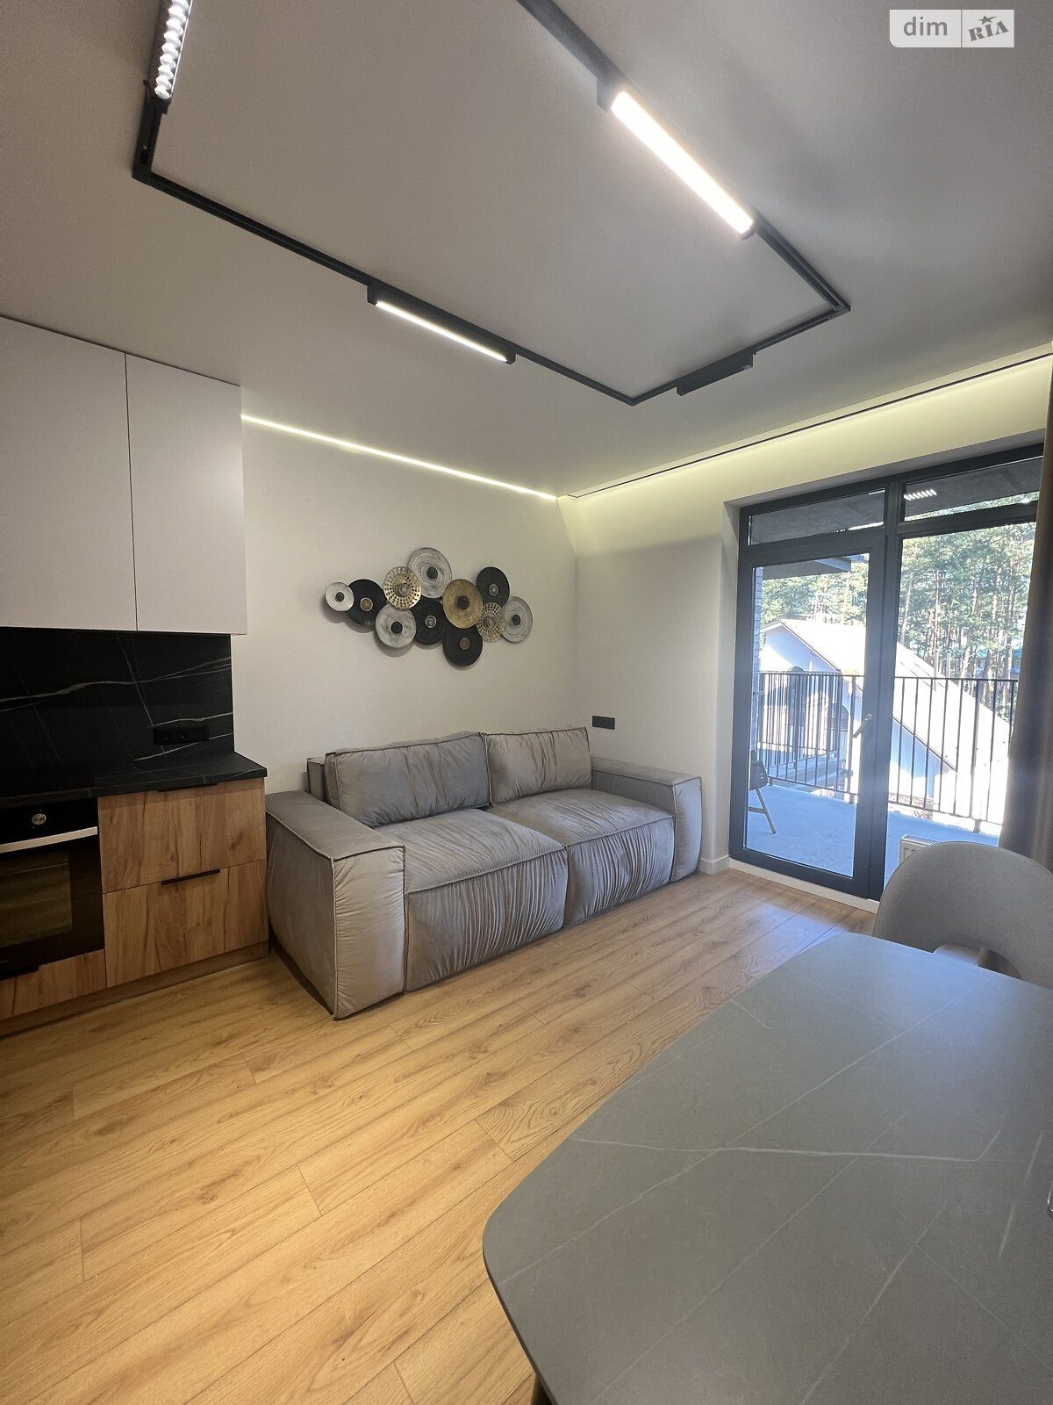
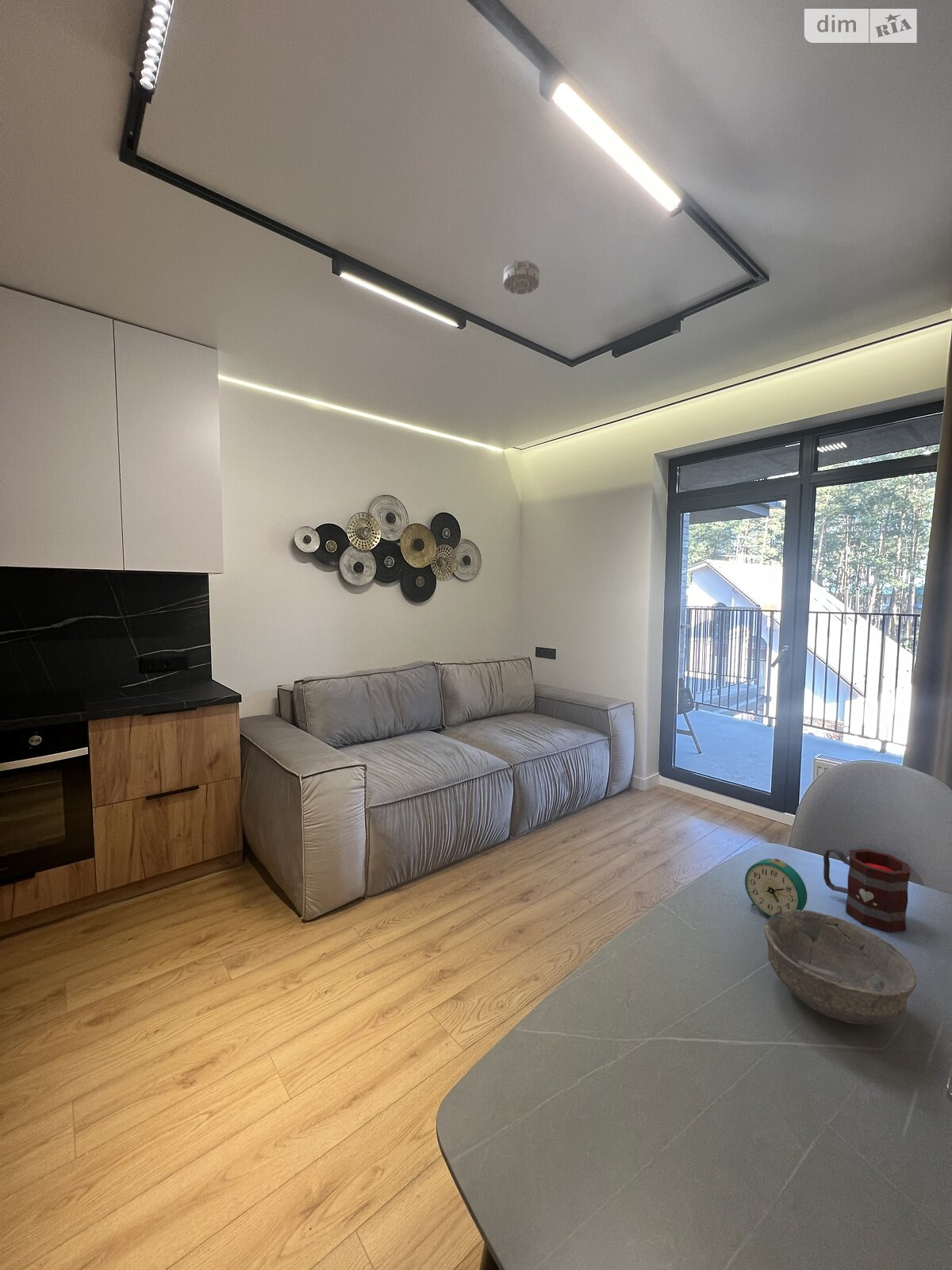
+ bowl (834, 975)
+ alarm clock (777, 886)
+ smoke detector (521, 276)
+ mug (863, 883)
